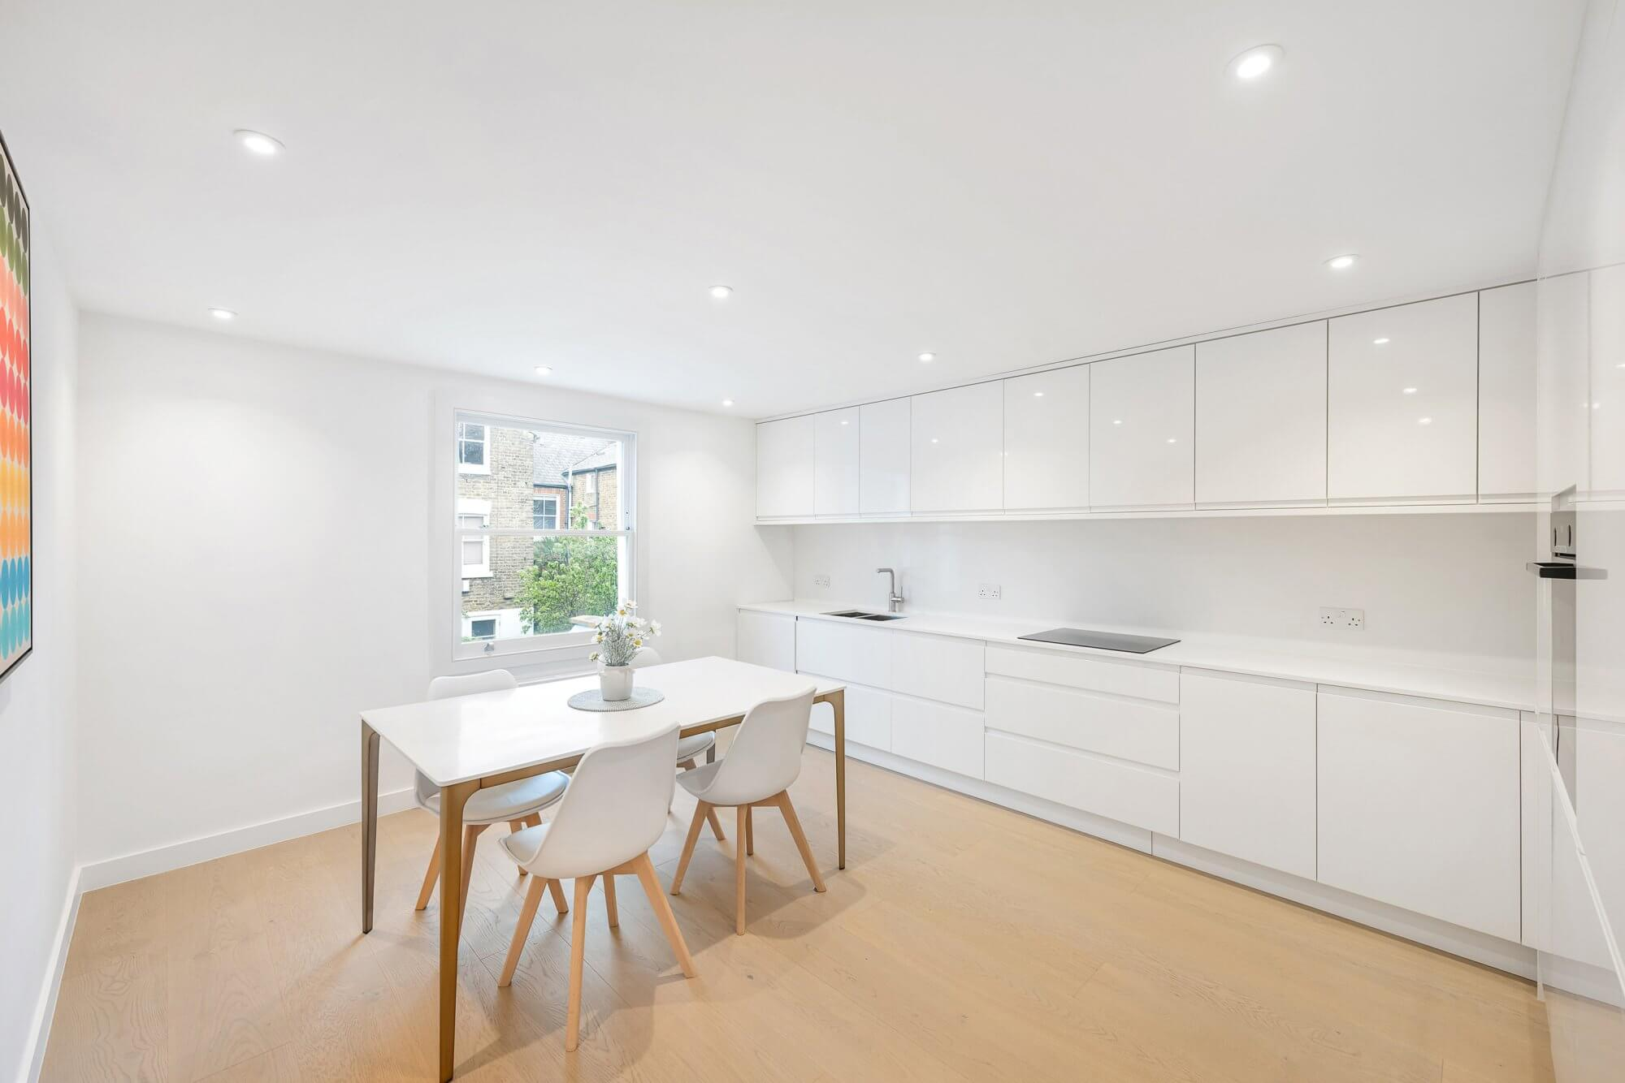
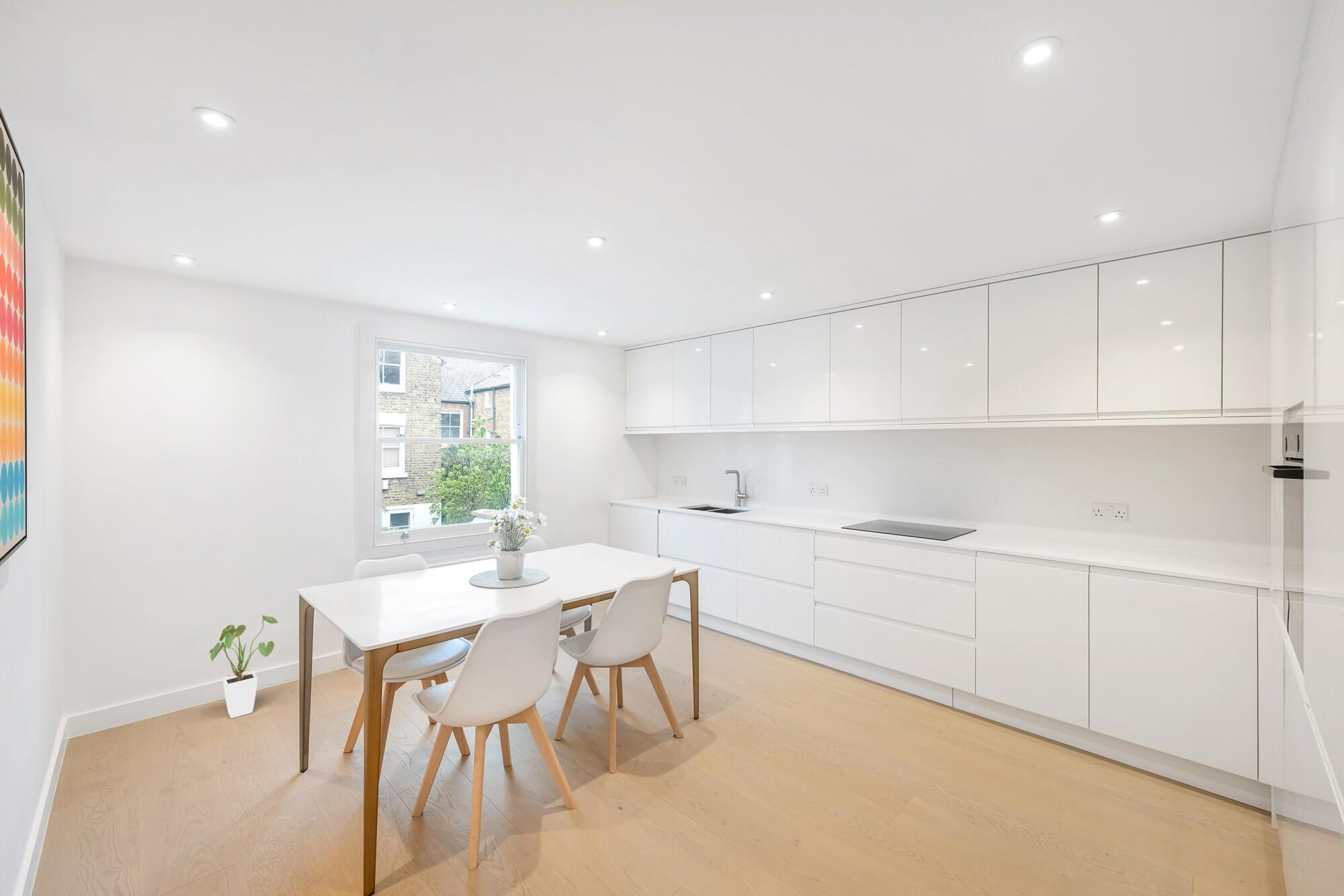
+ house plant (247, 666)
